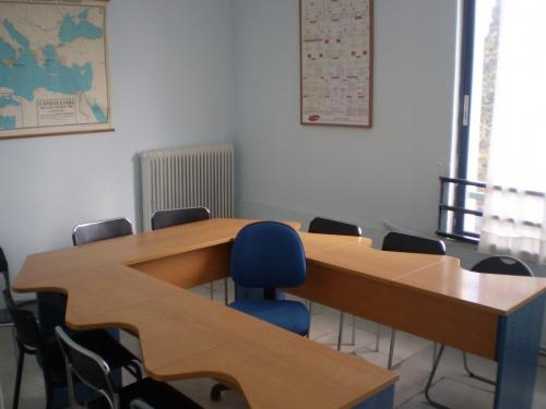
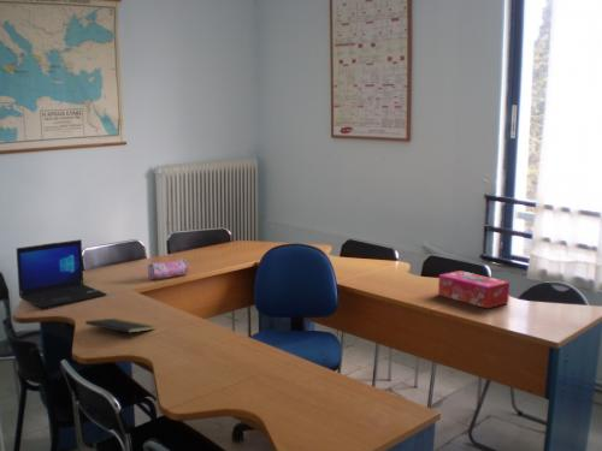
+ tissue box (472, 289)
+ notepad (120, 325)
+ laptop (61, 272)
+ pencil case (167, 268)
